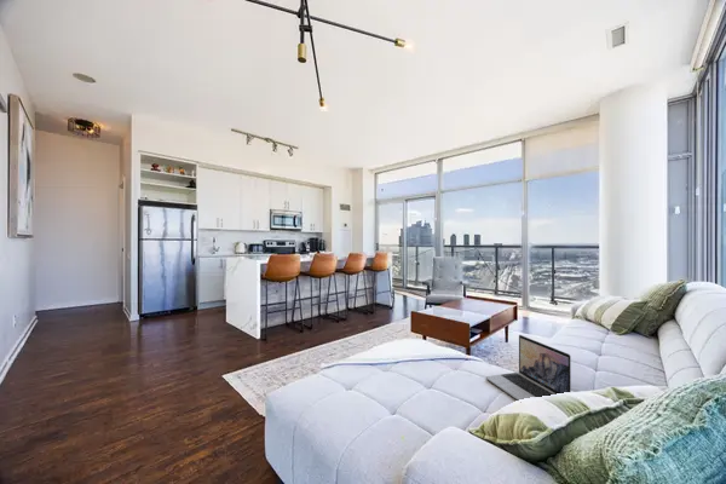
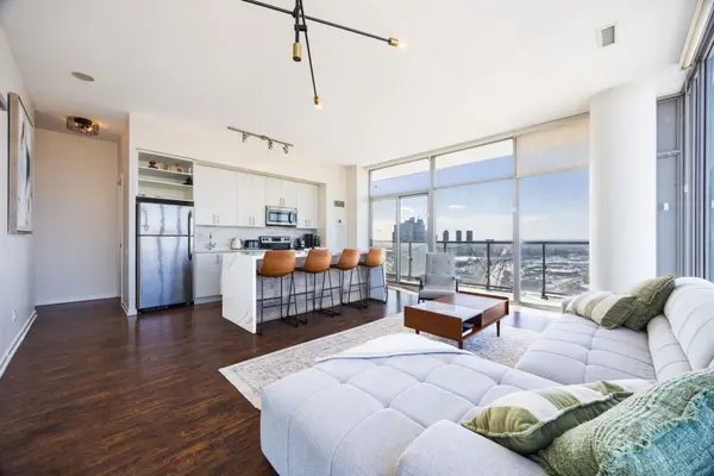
- laptop (524, 367)
